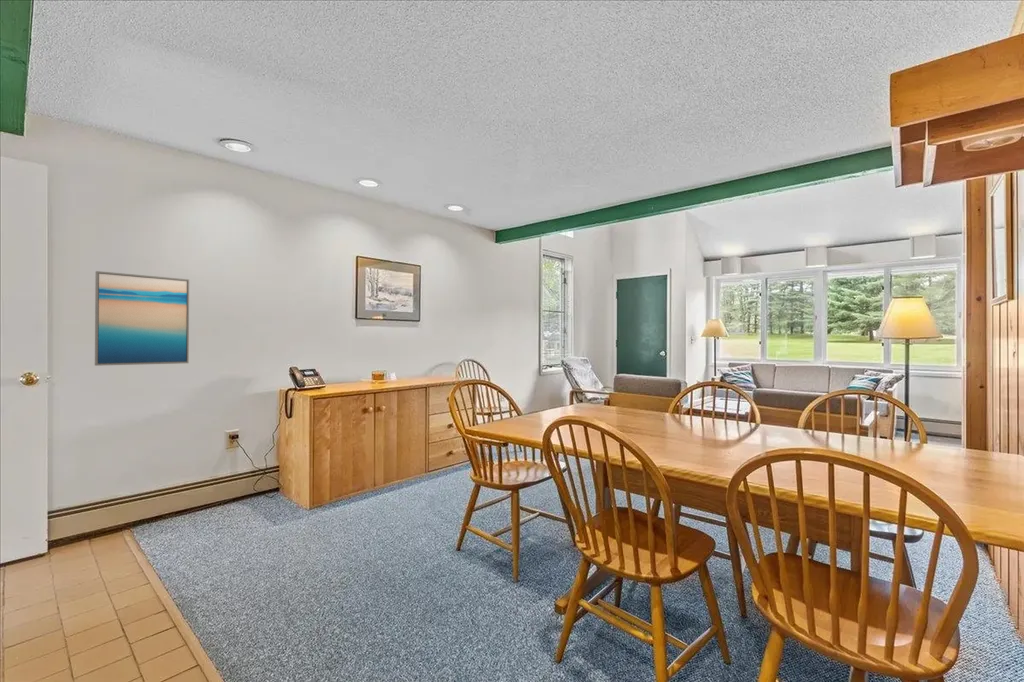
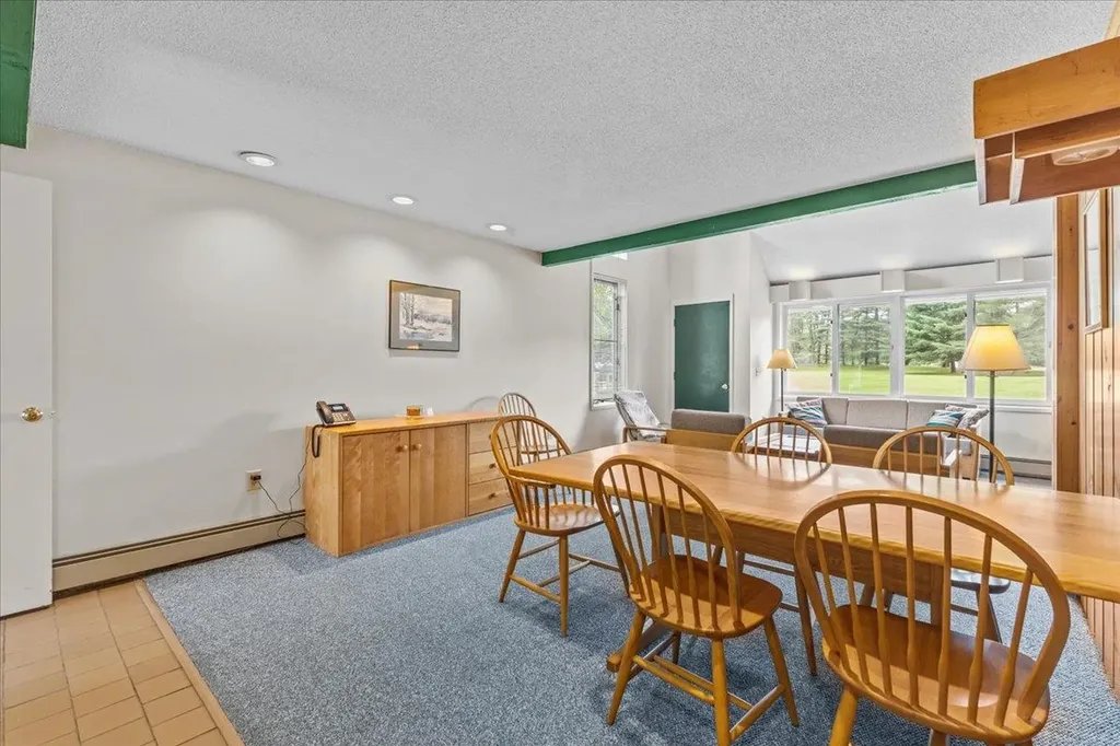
- wall art (144, 320)
